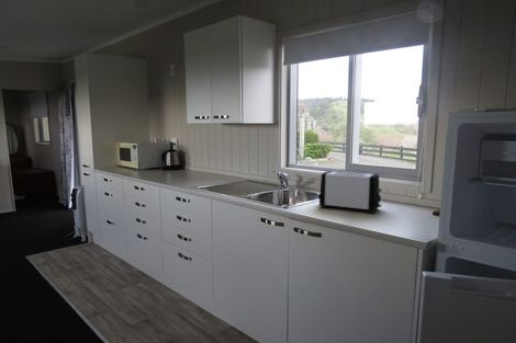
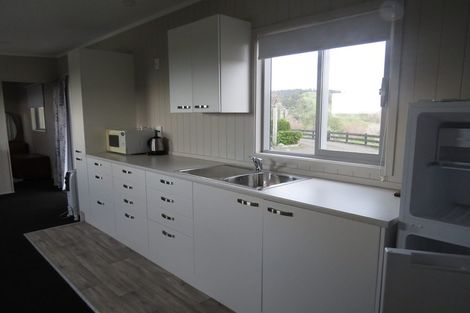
- toaster (350, 191)
